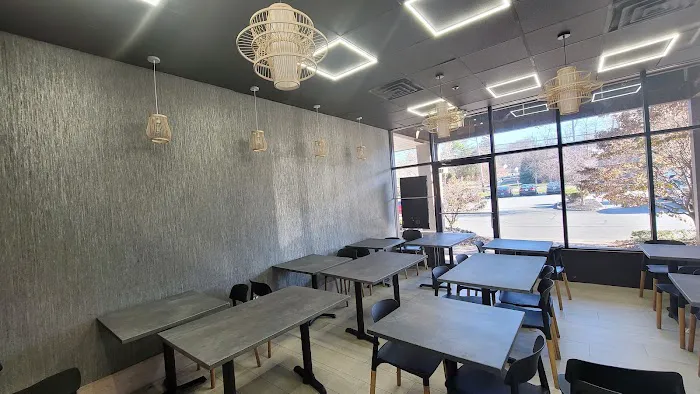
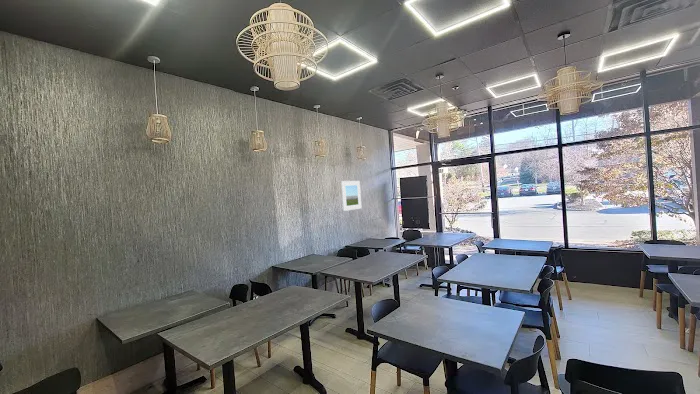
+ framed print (351, 195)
